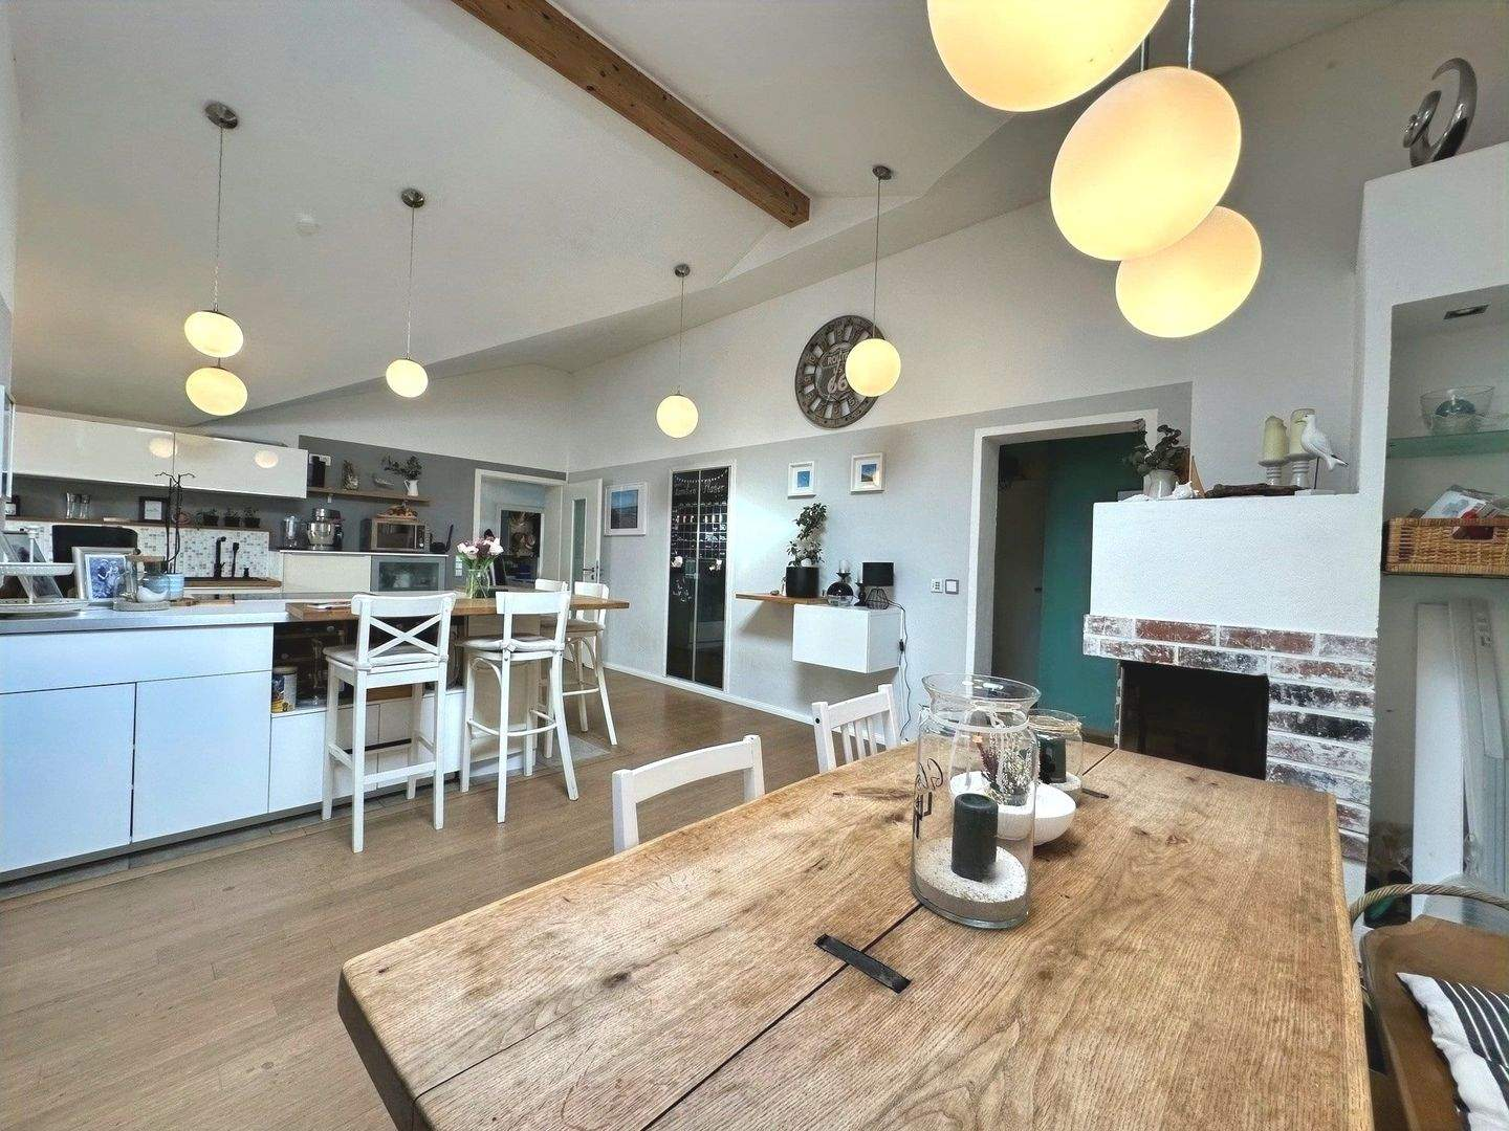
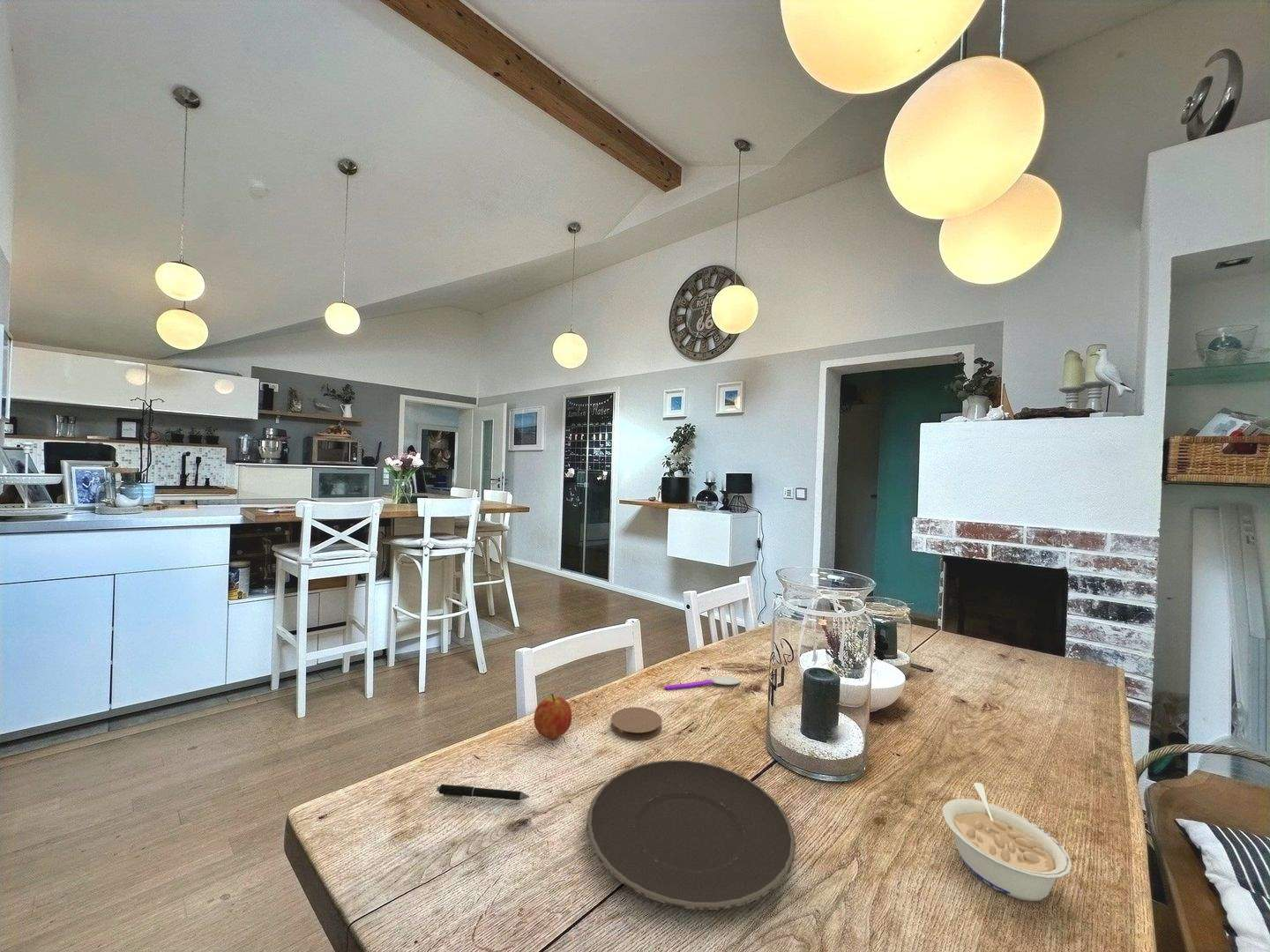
+ plate (688, 825)
+ spoon (703, 682)
+ fruit (553, 714)
+ pen (483, 792)
+ legume (997, 844)
+ coaster (636, 722)
